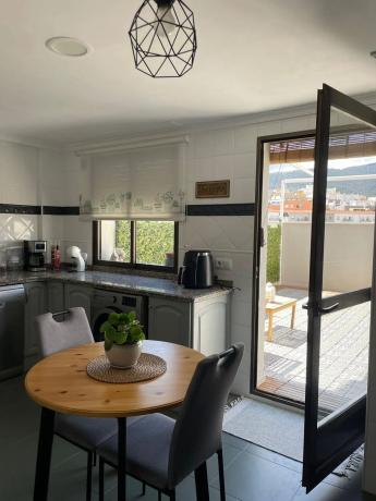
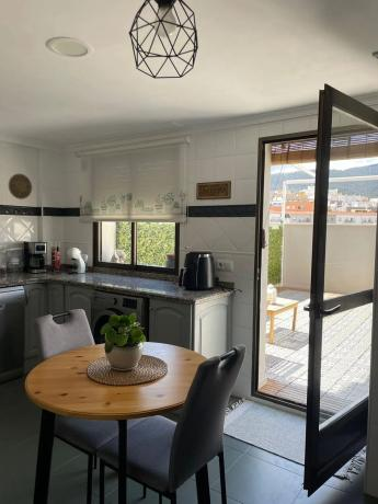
+ decorative plate (21, 186)
